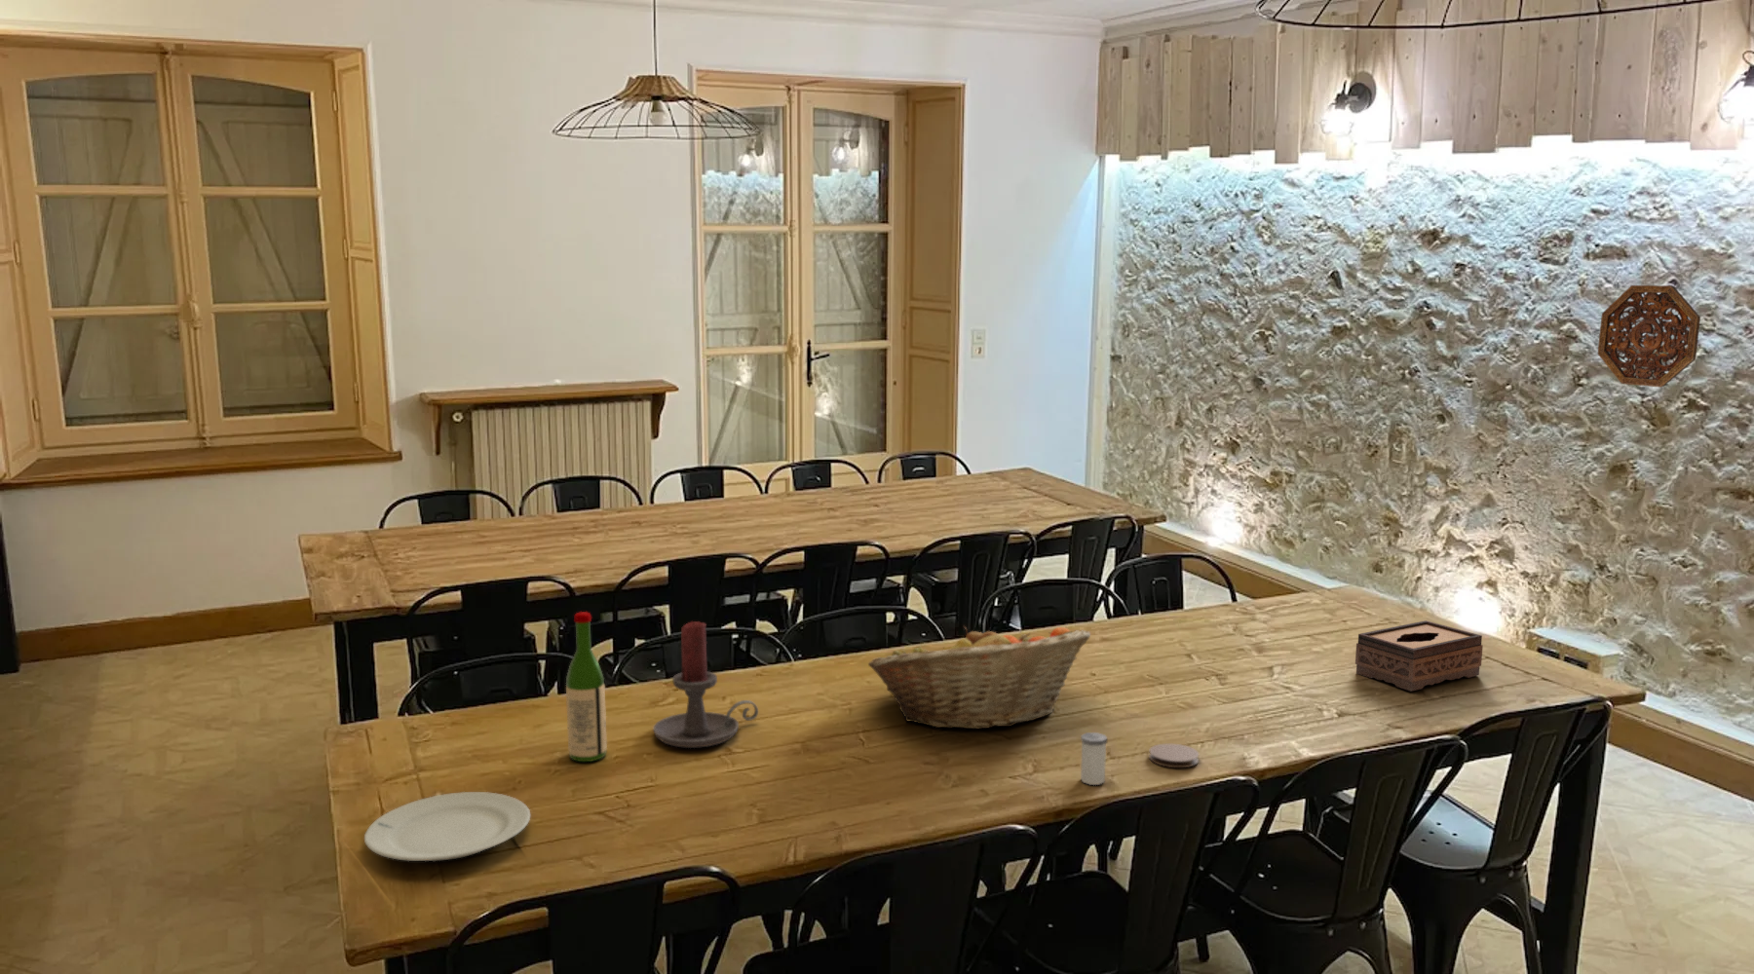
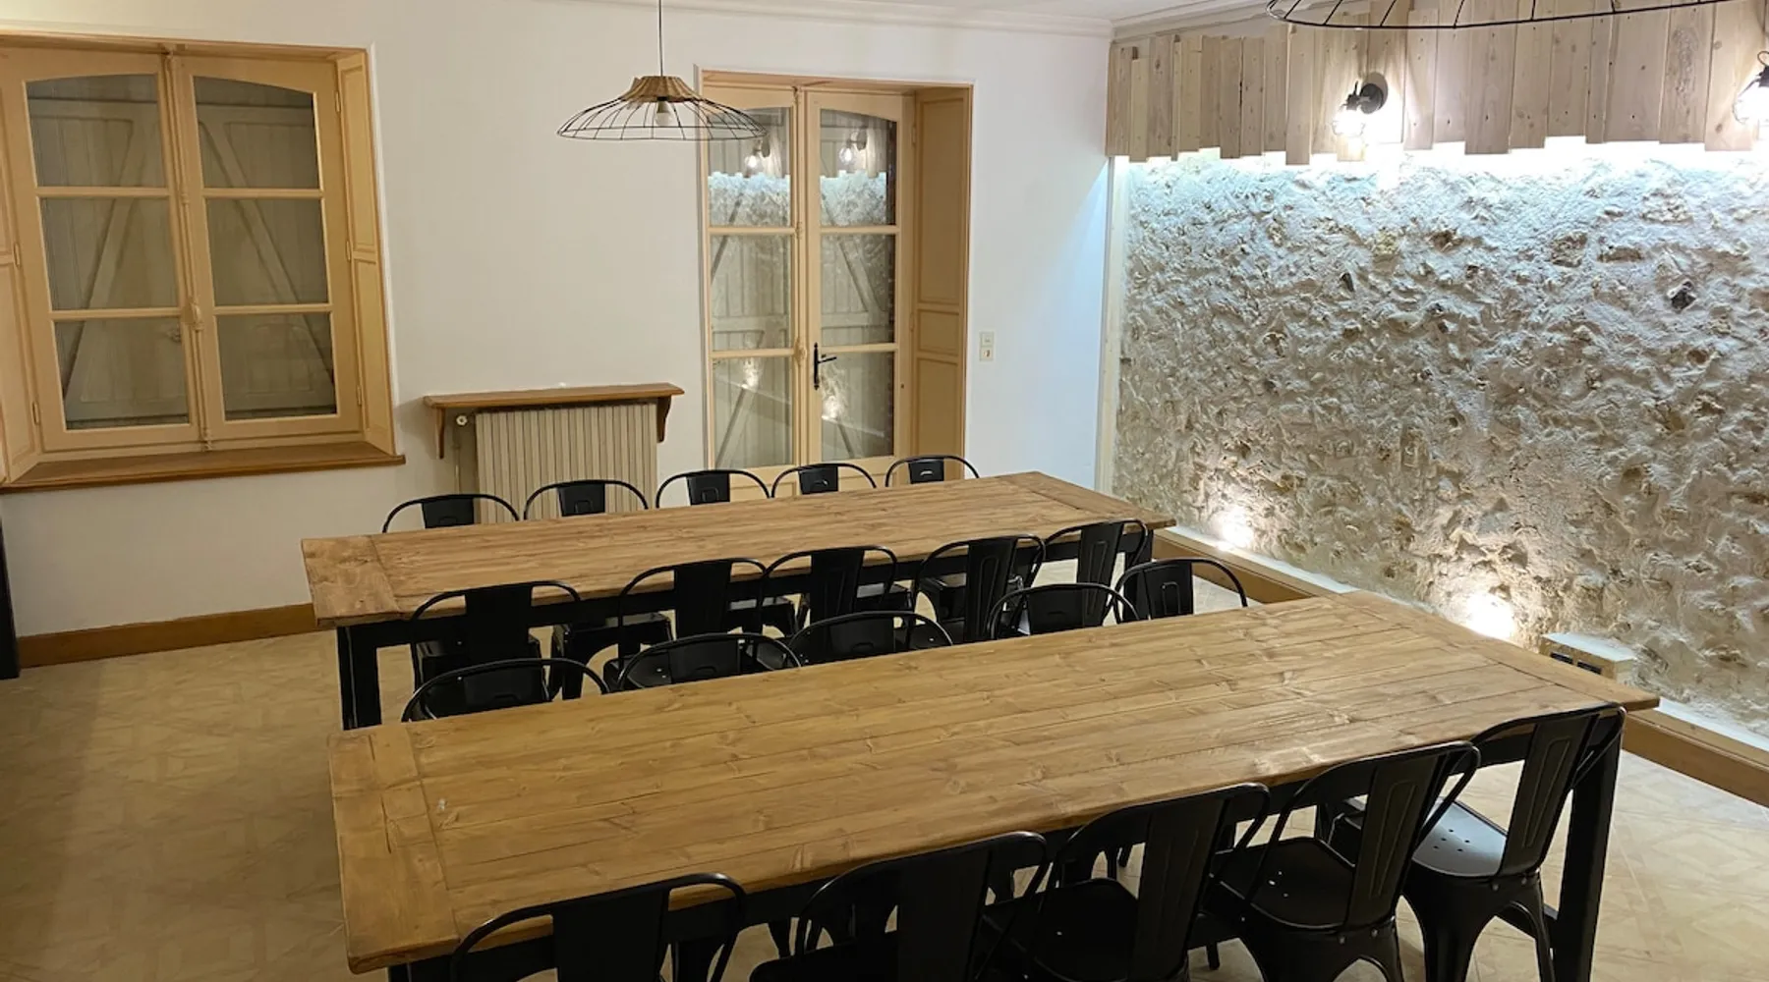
- coaster (1173, 754)
- decorative platter (1647, 335)
- tissue box (1418, 655)
- wine bottle (584, 685)
- candle holder (707, 677)
- fruit basket (980, 666)
- salt shaker (1093, 758)
- chinaware (449, 830)
